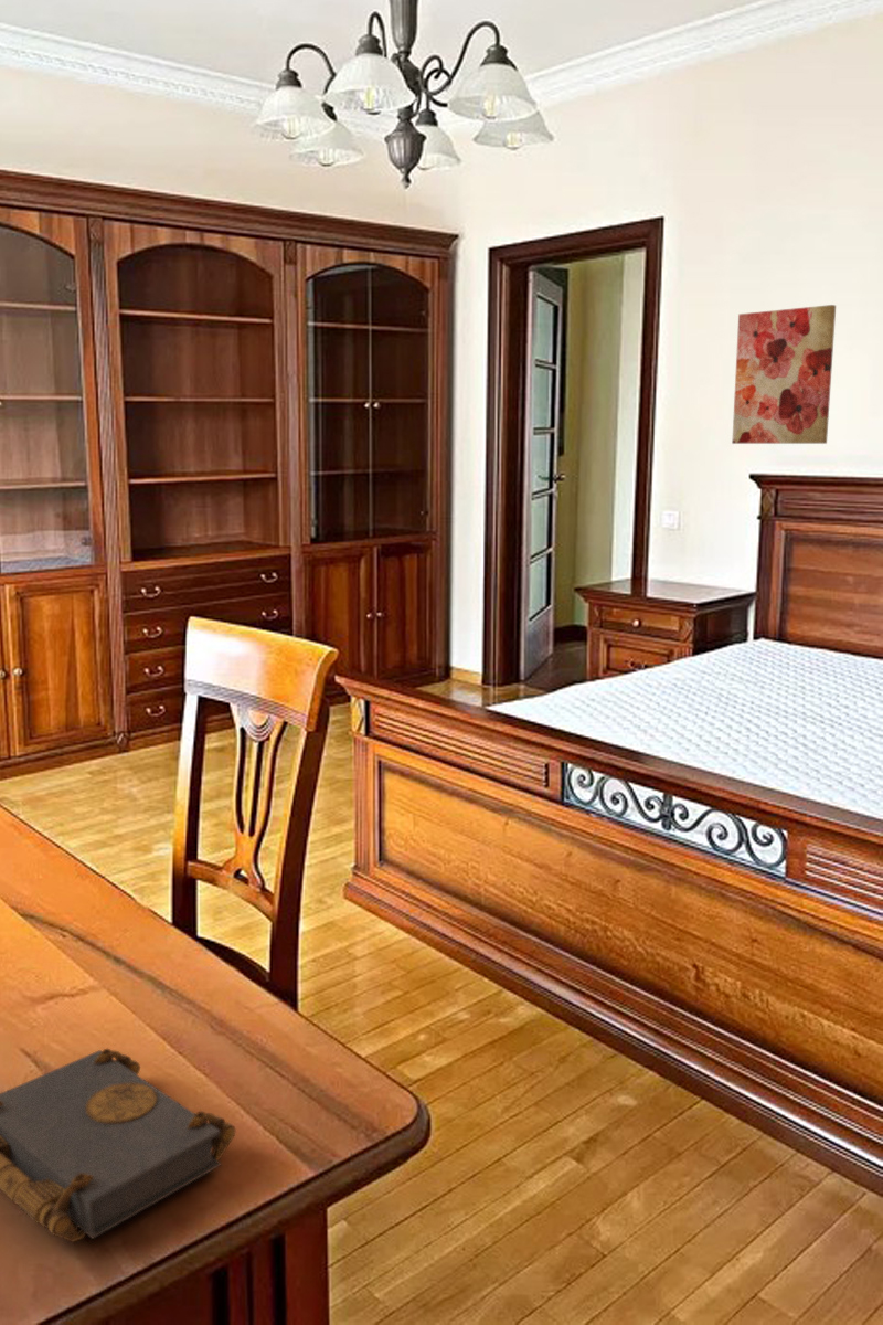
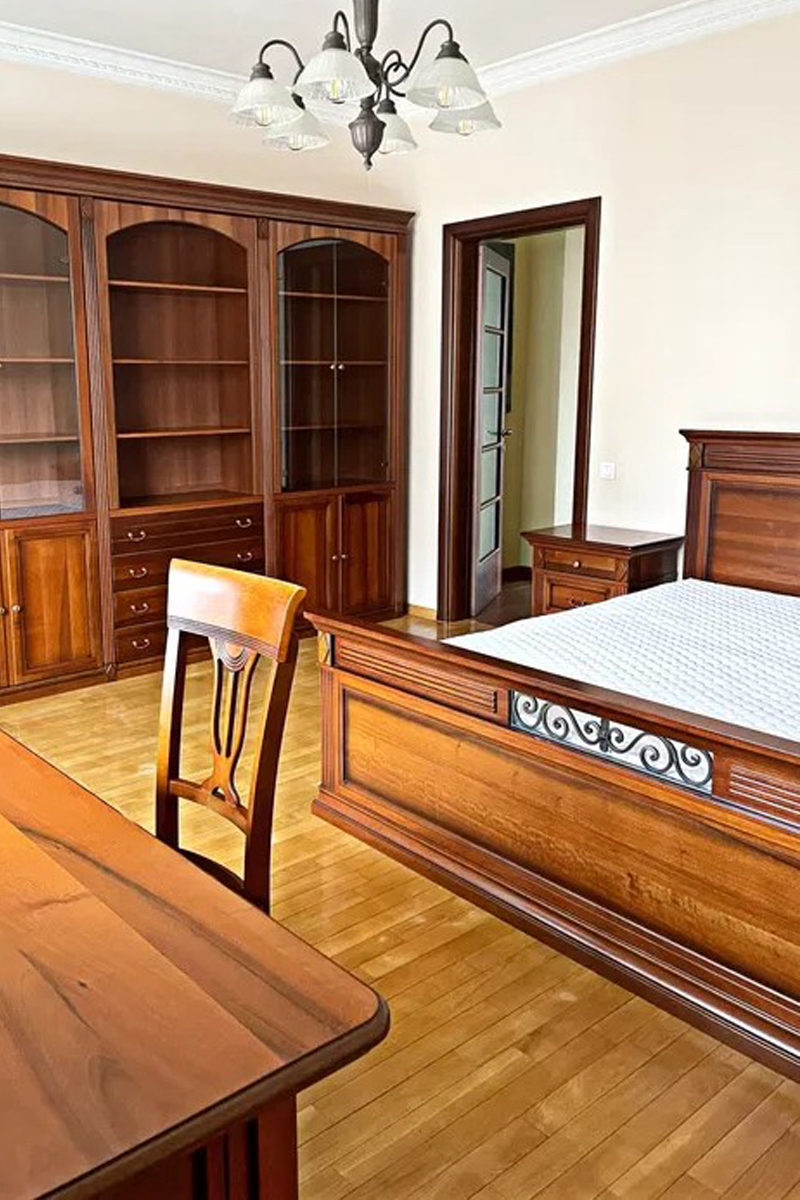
- book (93, 1132)
- wall art (781, 377)
